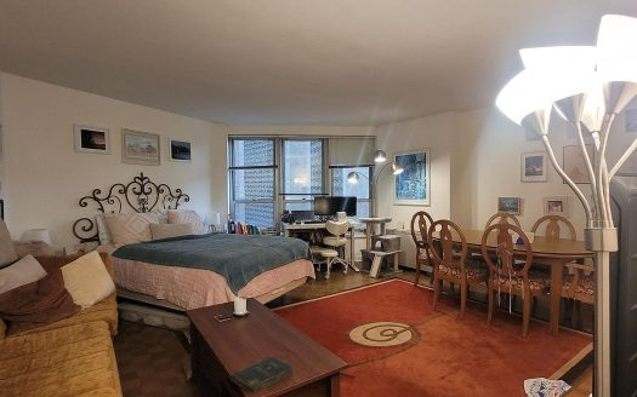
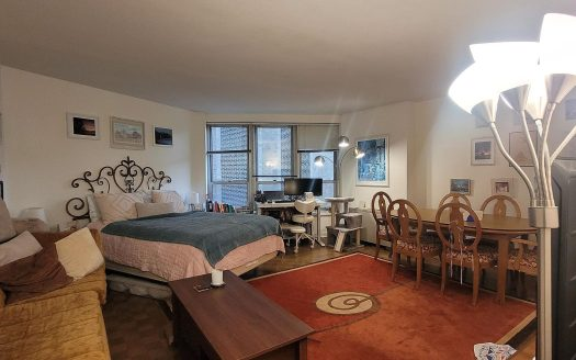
- bible (262, 373)
